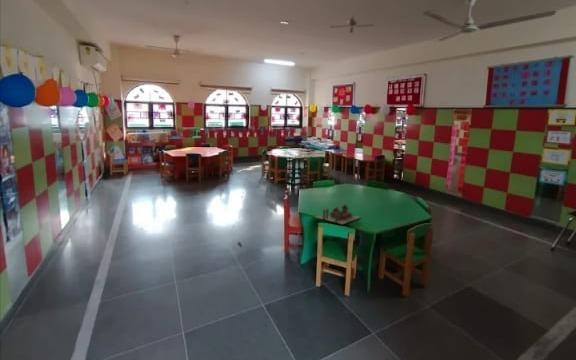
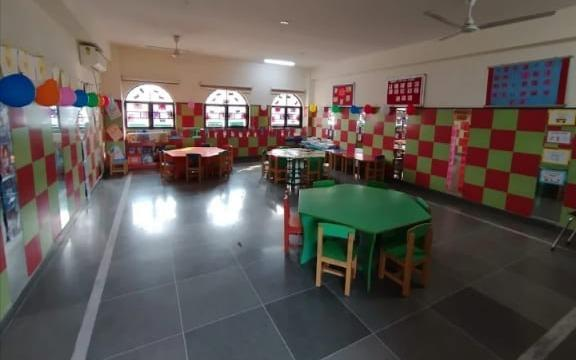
- ceiling fan (351, 25)
- building blocks (337, 211)
